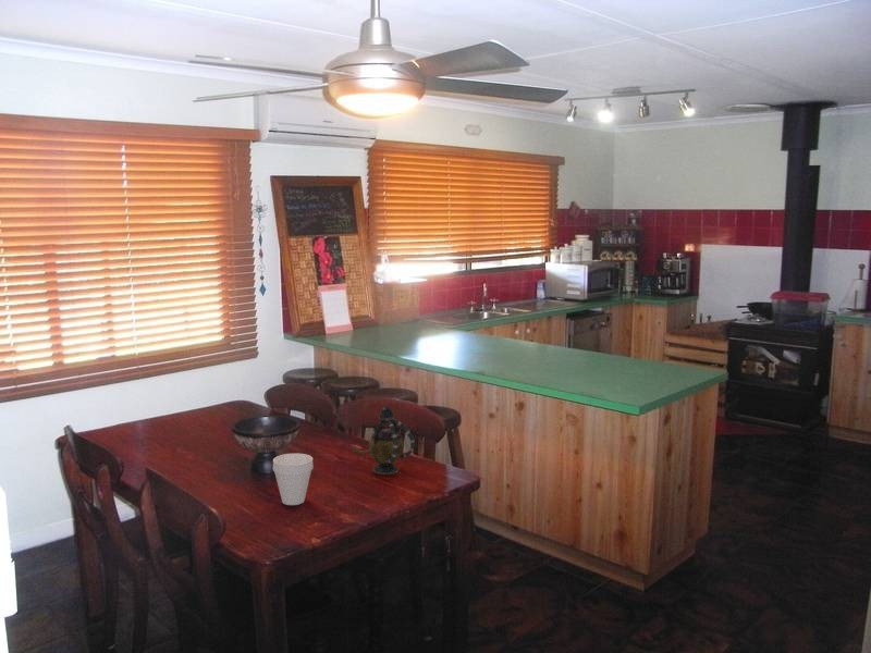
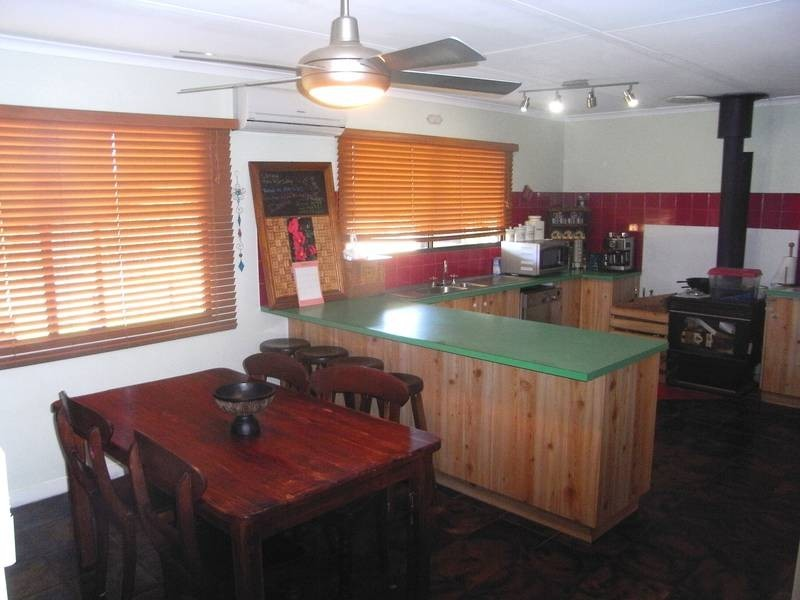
- cup (293, 480)
- teapot (378, 435)
